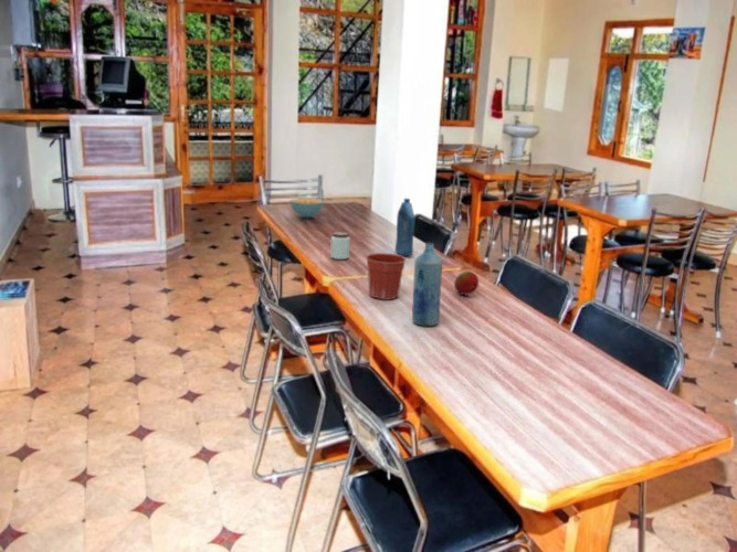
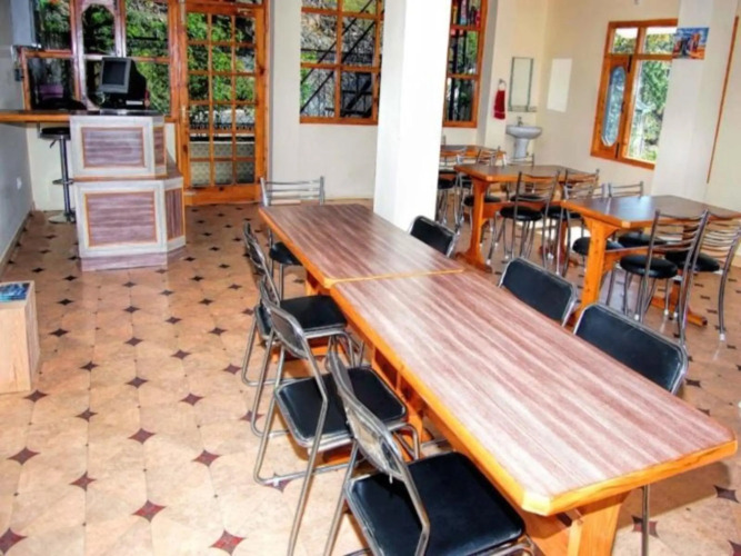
- fruit (465, 283)
- bottle (406, 226)
- peanut butter (339, 245)
- cereal bowl (306, 209)
- flower pot (385, 276)
- bottle (428, 283)
